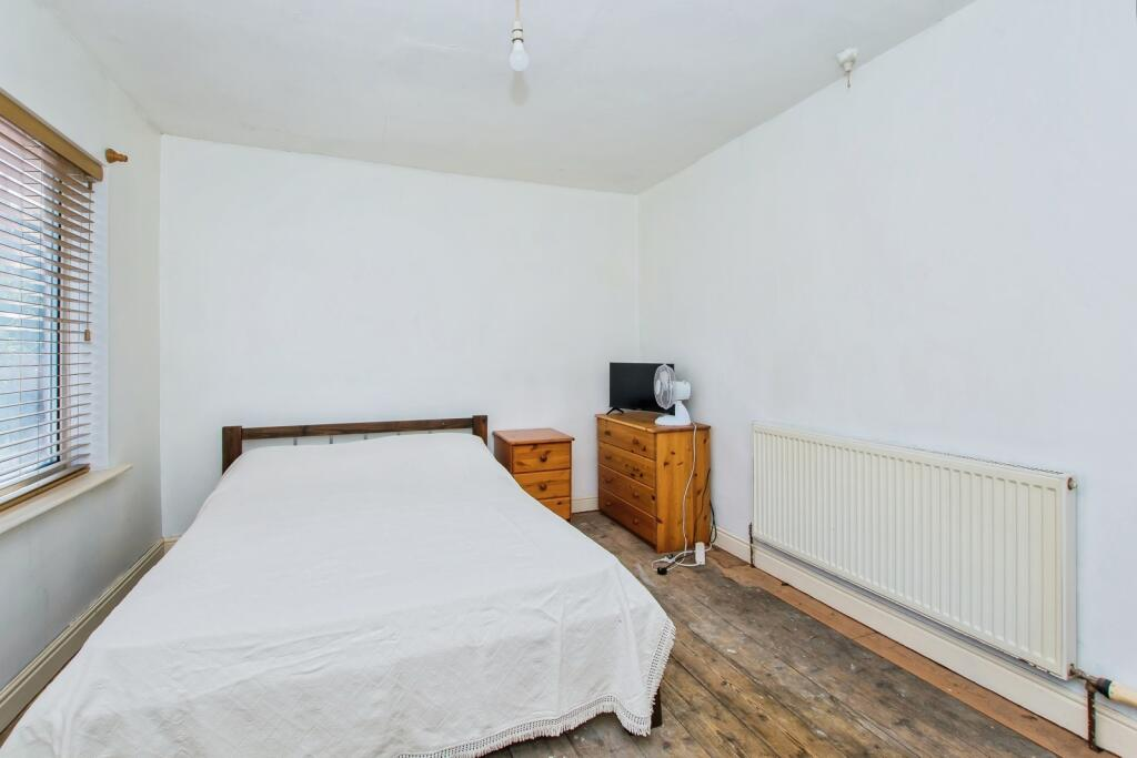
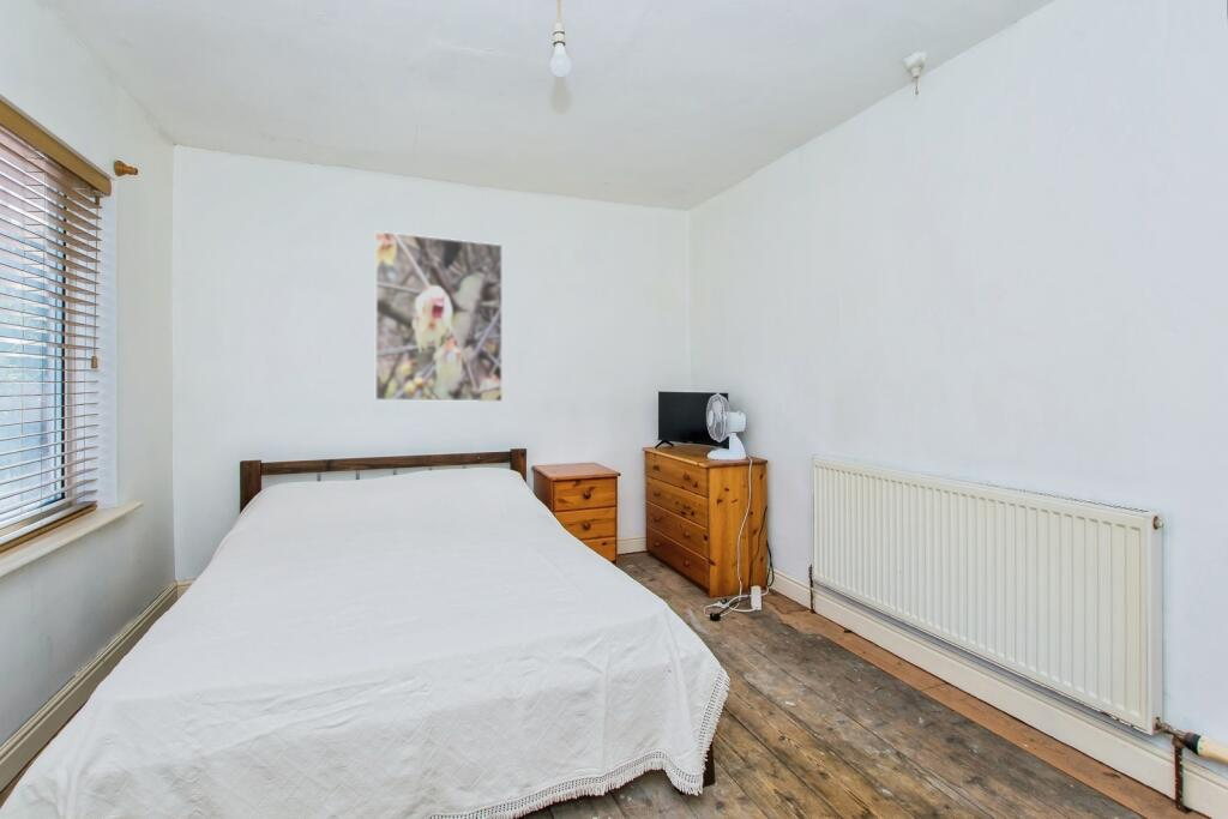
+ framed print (440, 319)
